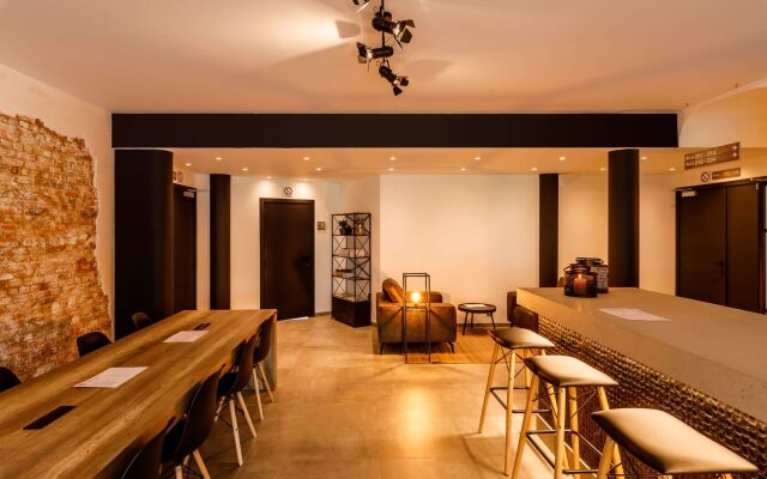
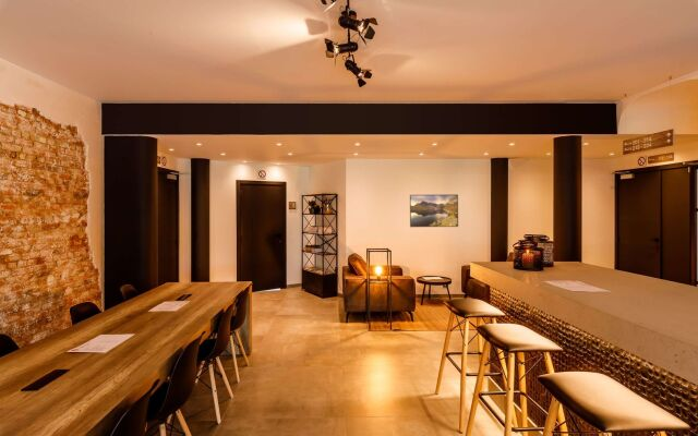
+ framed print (434, 210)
